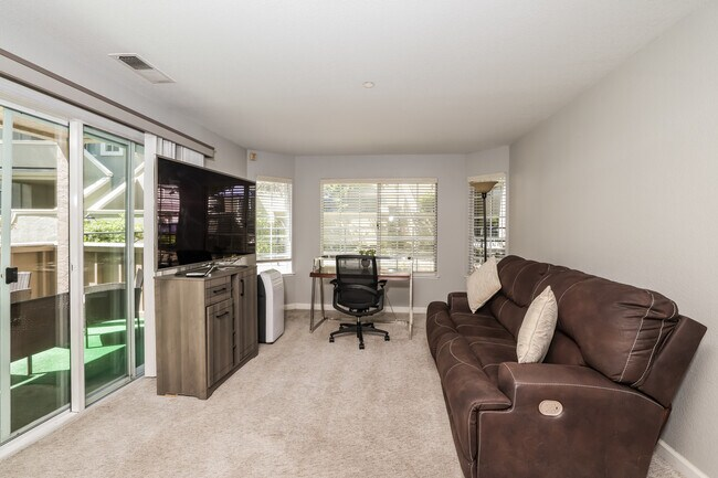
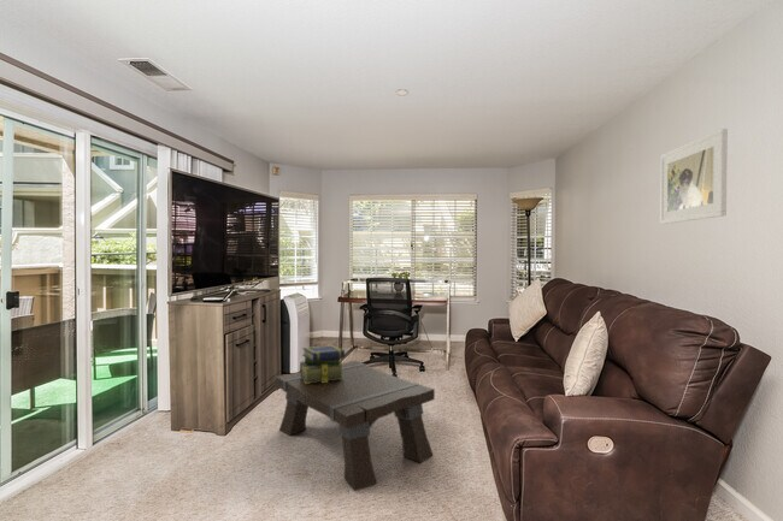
+ stack of books (322, 362)
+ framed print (689, 182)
+ coffee table (351, 412)
